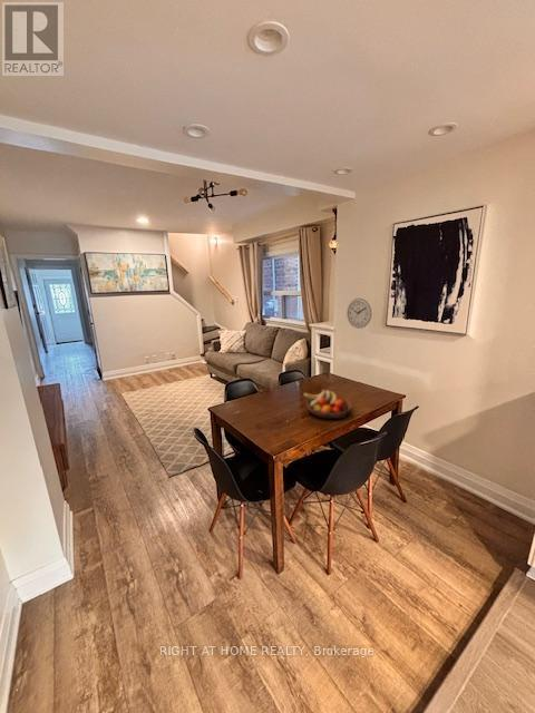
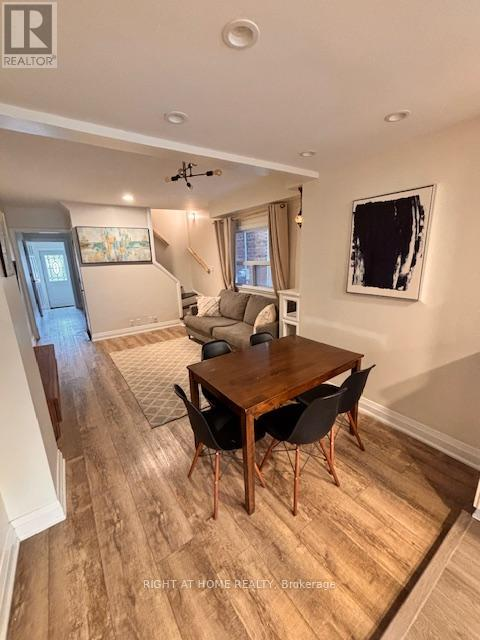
- wall clock (358, 313)
- fruit bowl (328, 402)
